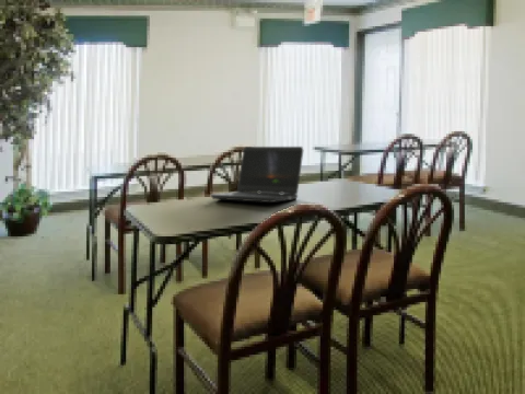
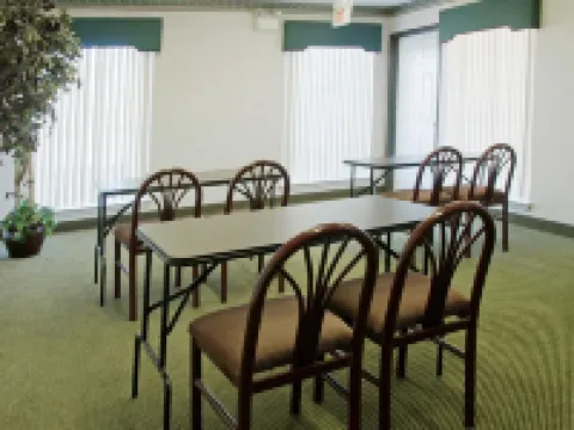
- laptop computer (256, 172)
